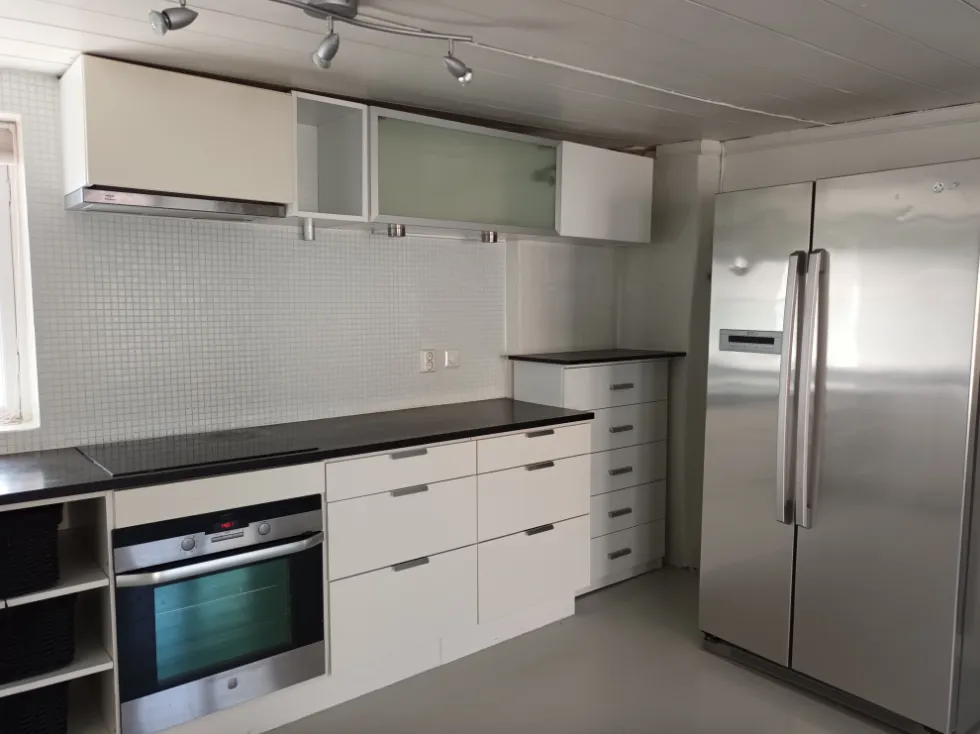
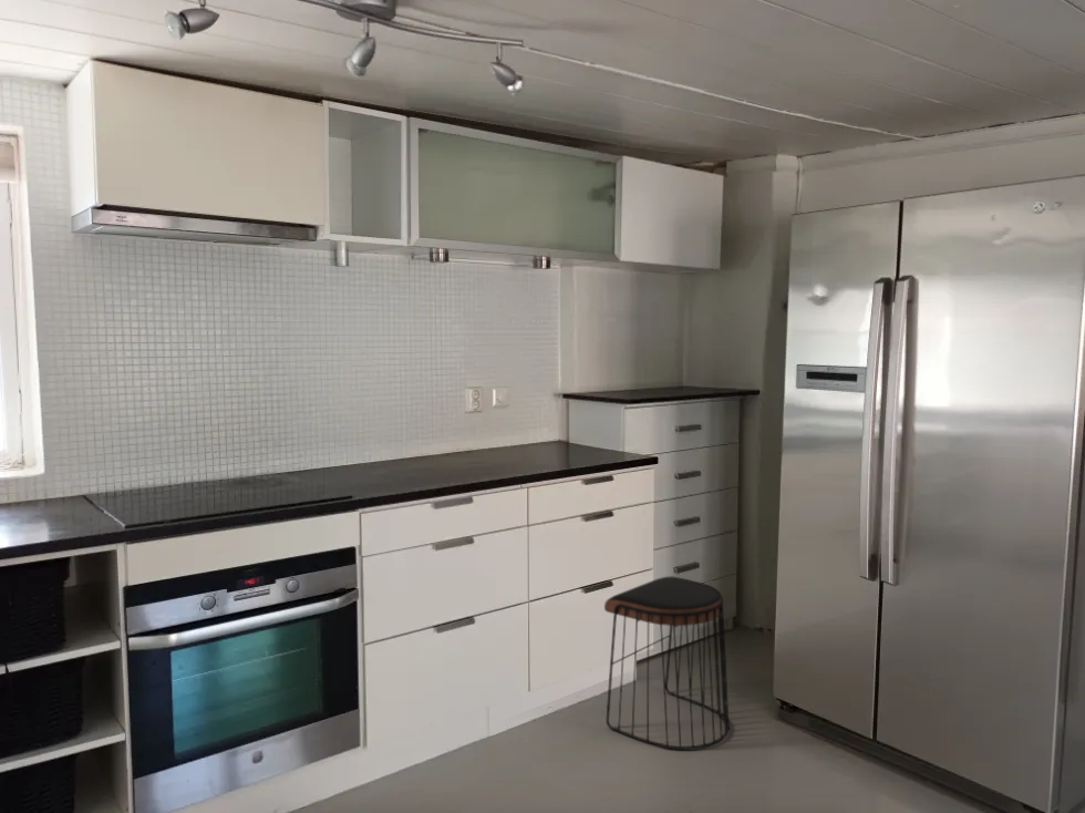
+ stool (675, 658)
